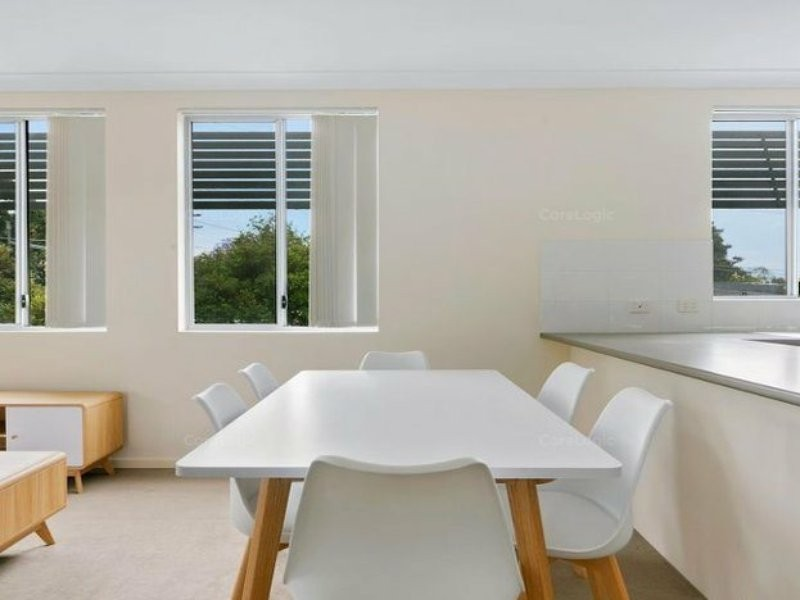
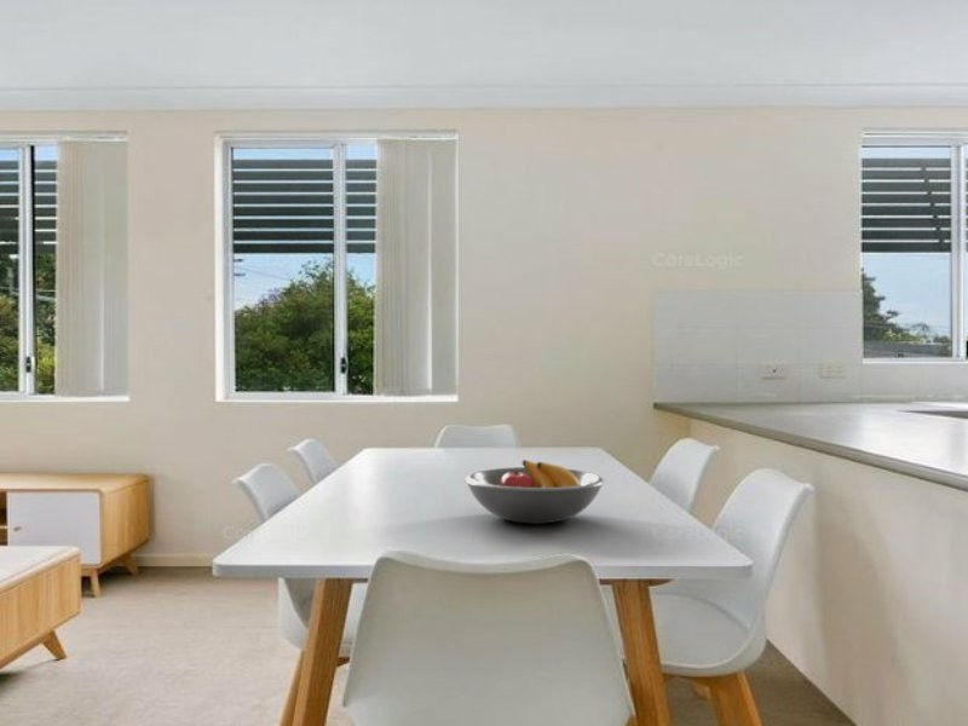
+ fruit bowl (534, 491)
